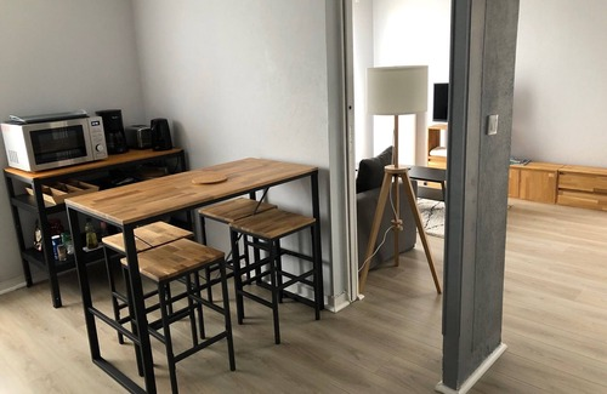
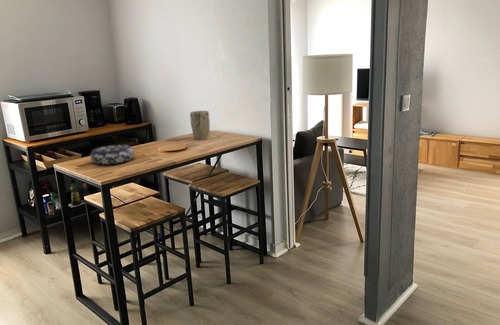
+ plant pot (200, 125)
+ decorative bowl (112, 154)
